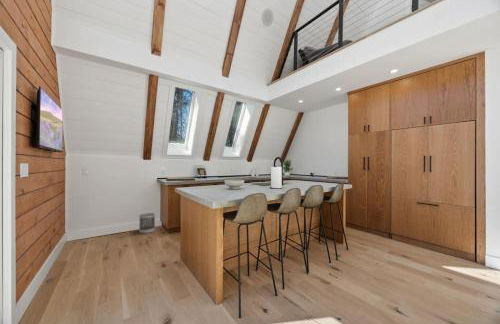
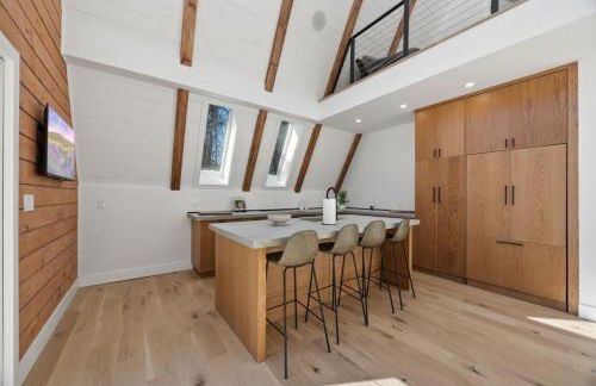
- wastebasket (147, 222)
